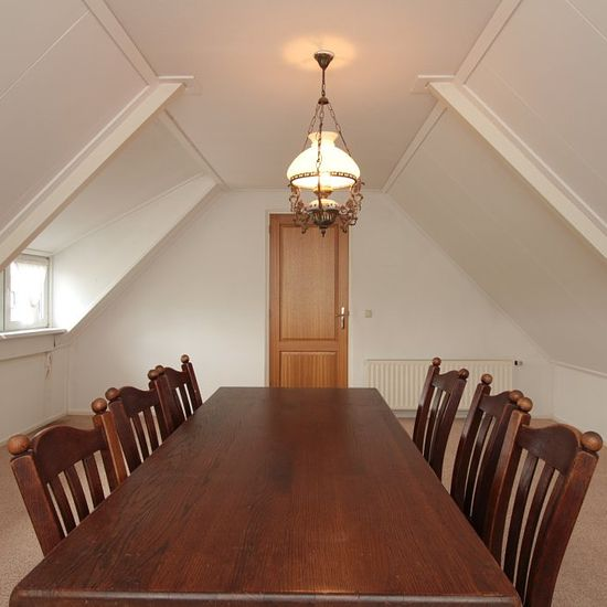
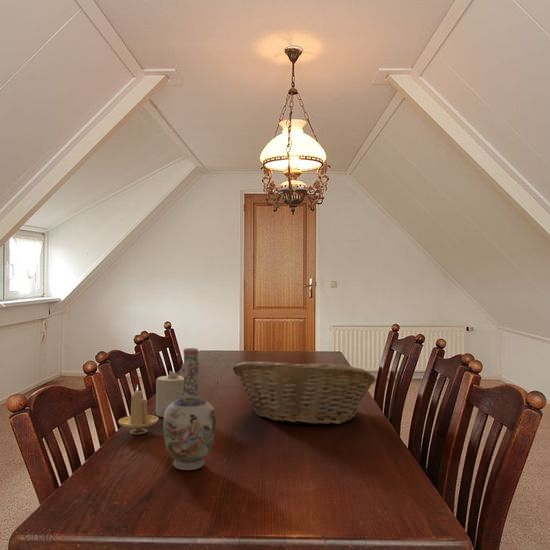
+ candle (173, 392)
+ vase (189, 406)
+ candle holder (138, 407)
+ fruit basket (302, 385)
